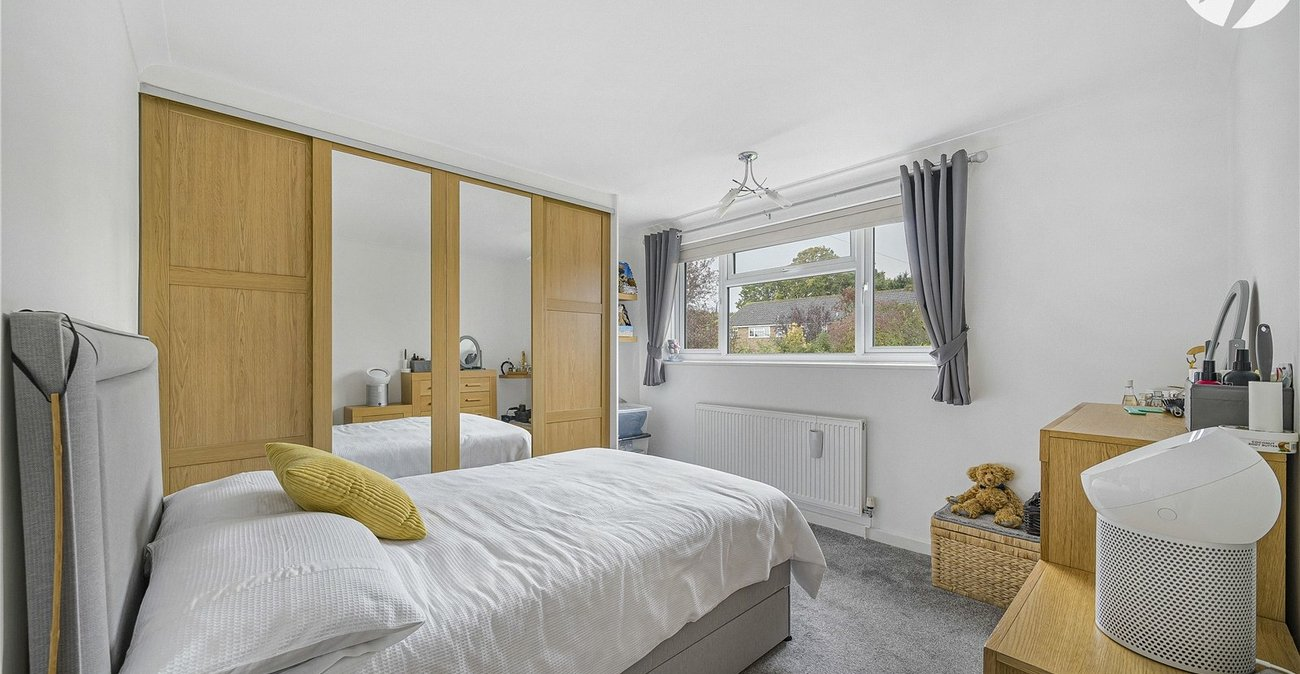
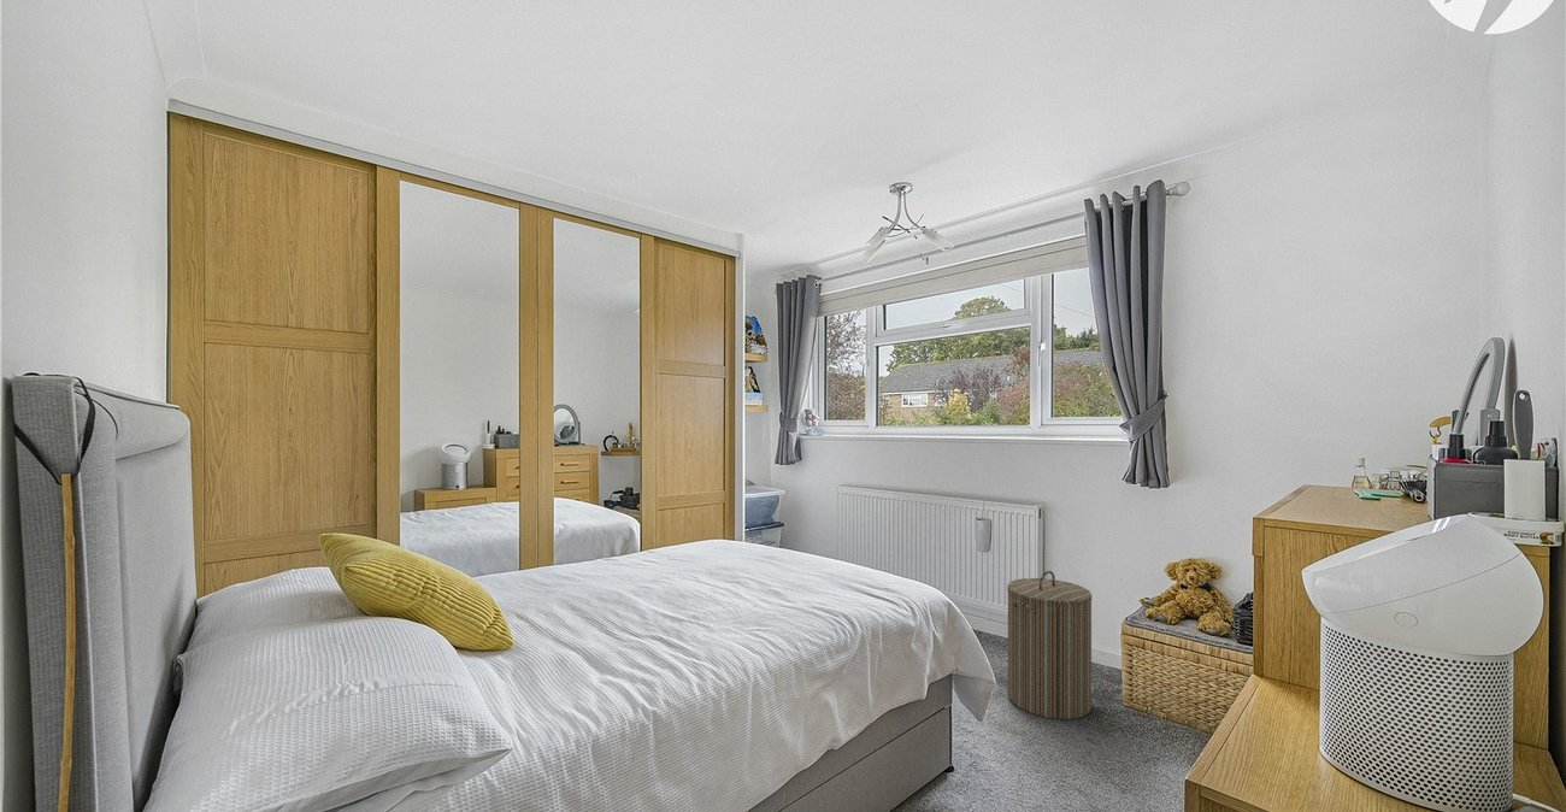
+ laundry hamper (1048, 635)
